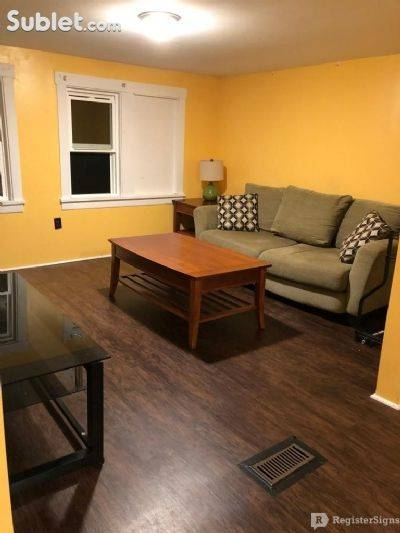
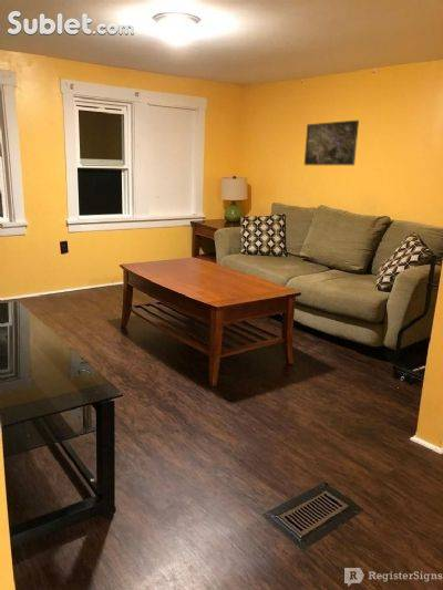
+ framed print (329, 144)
